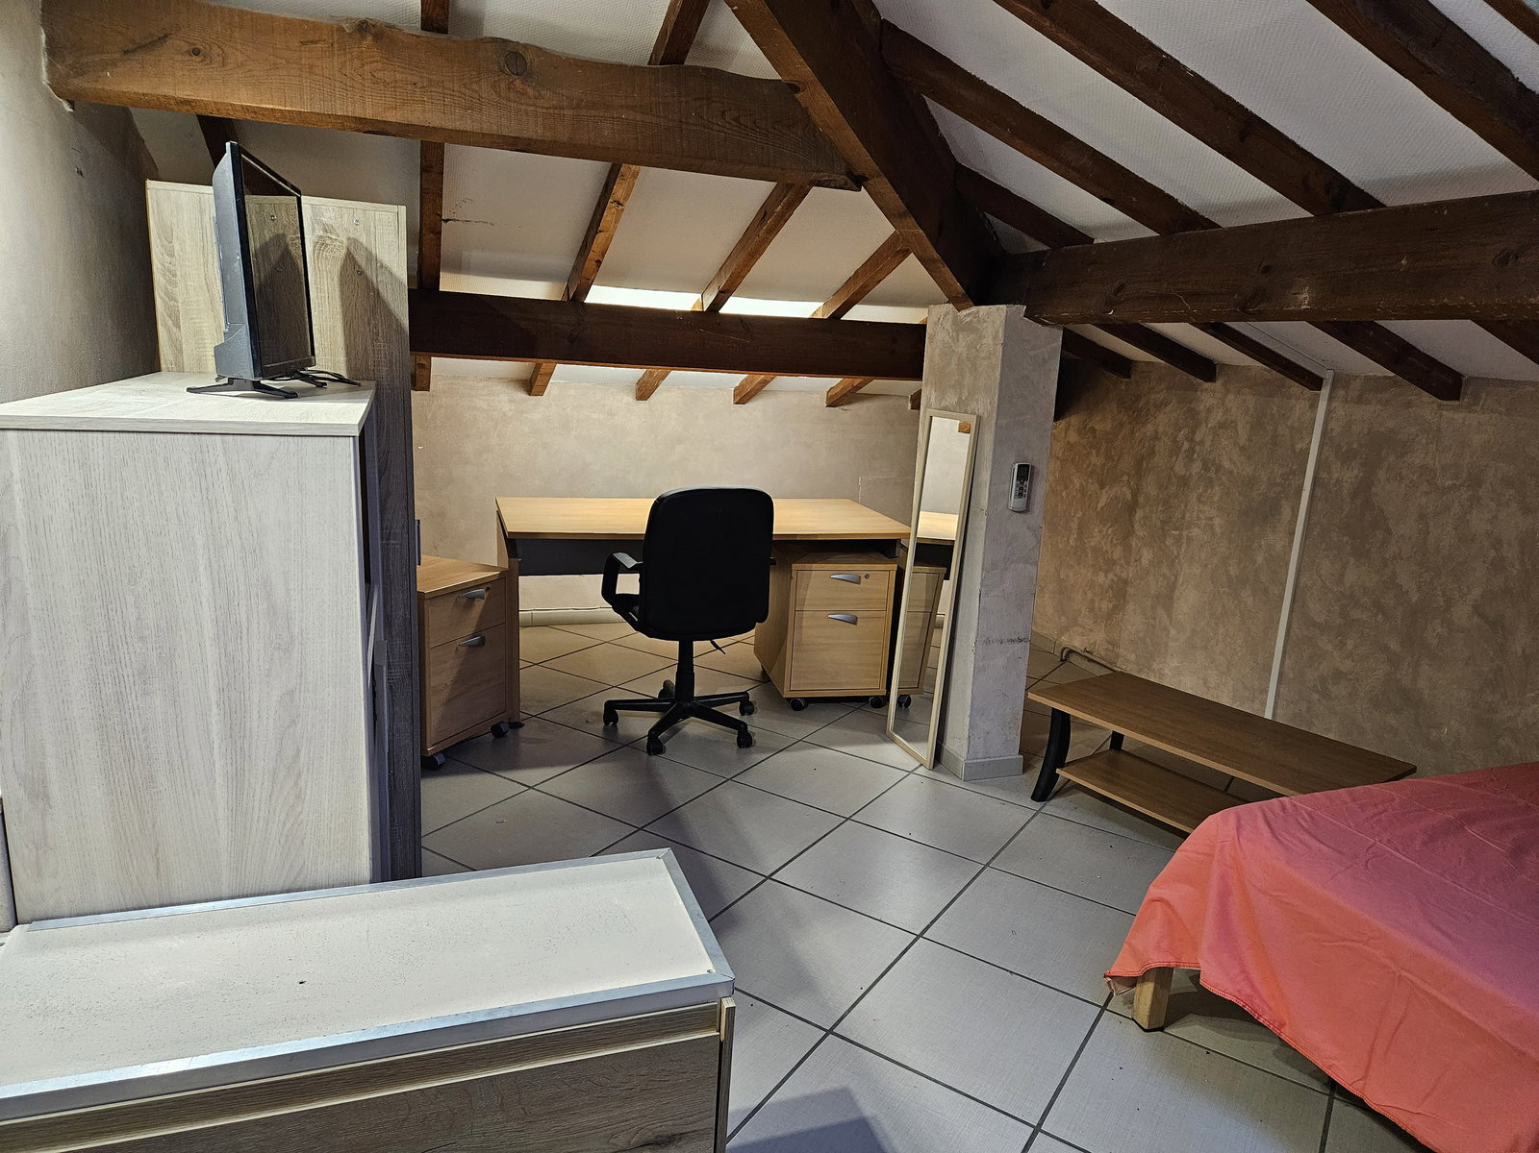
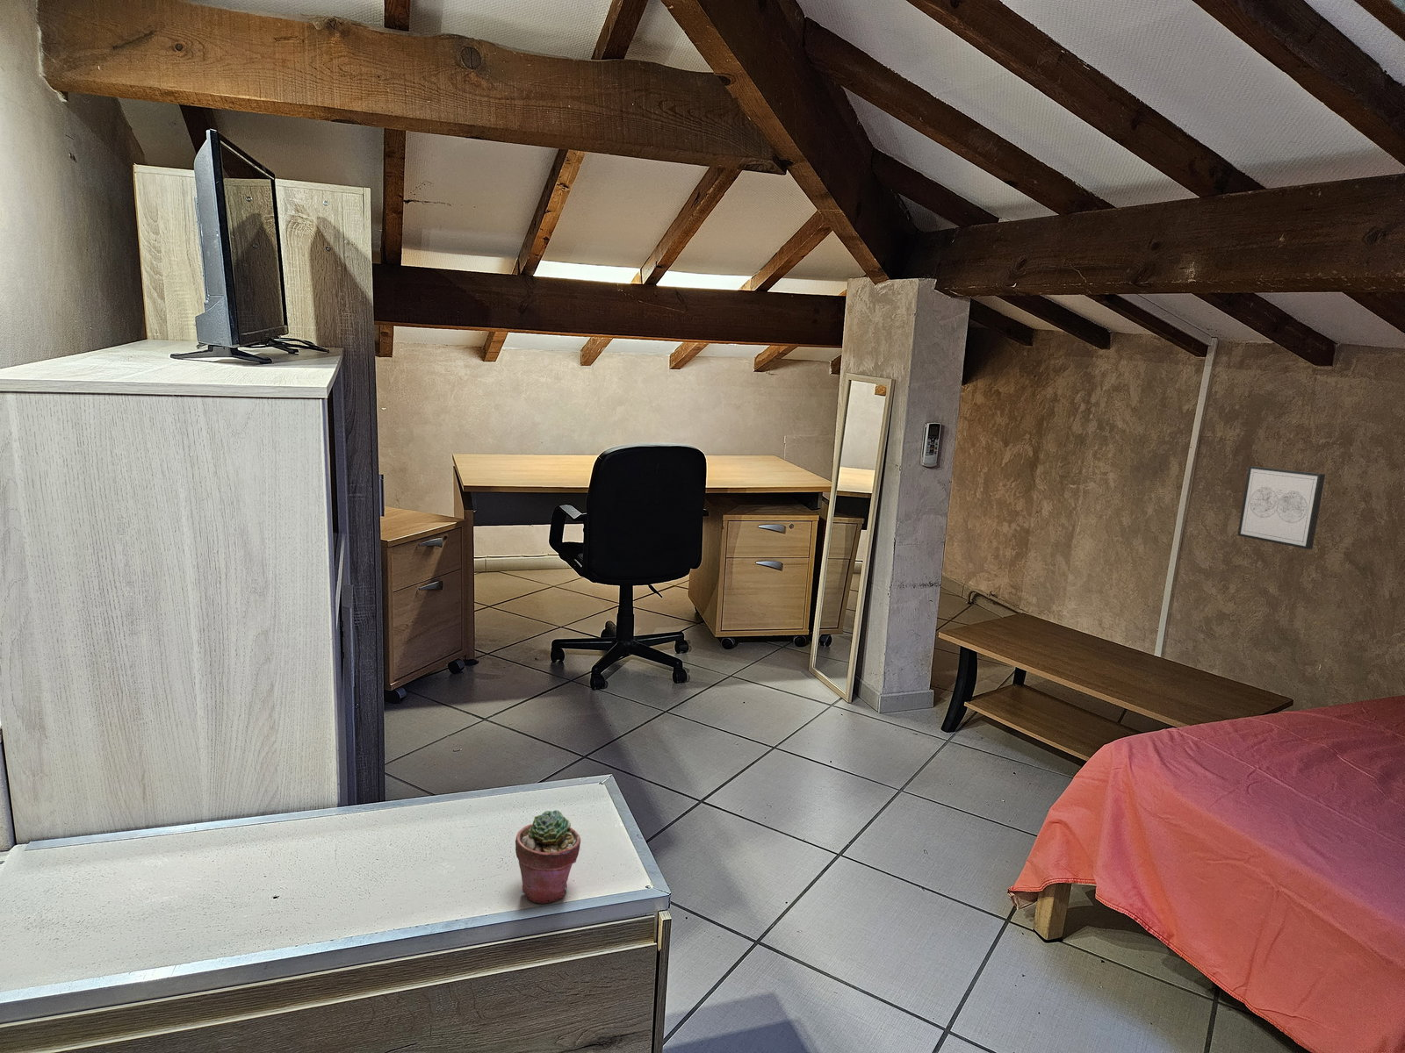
+ potted succulent (548, 853)
+ wall art (1279, 505)
